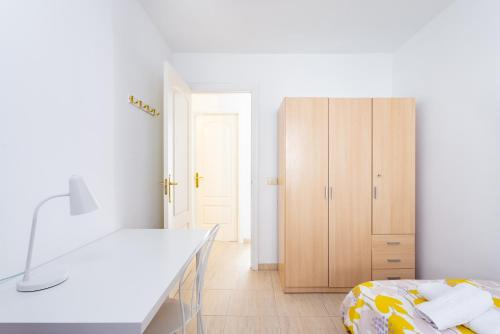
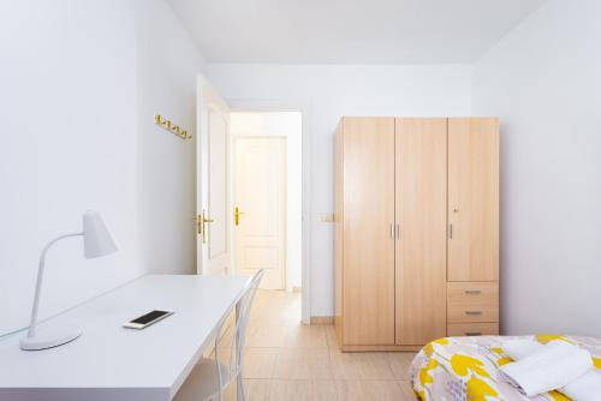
+ cell phone (149, 317)
